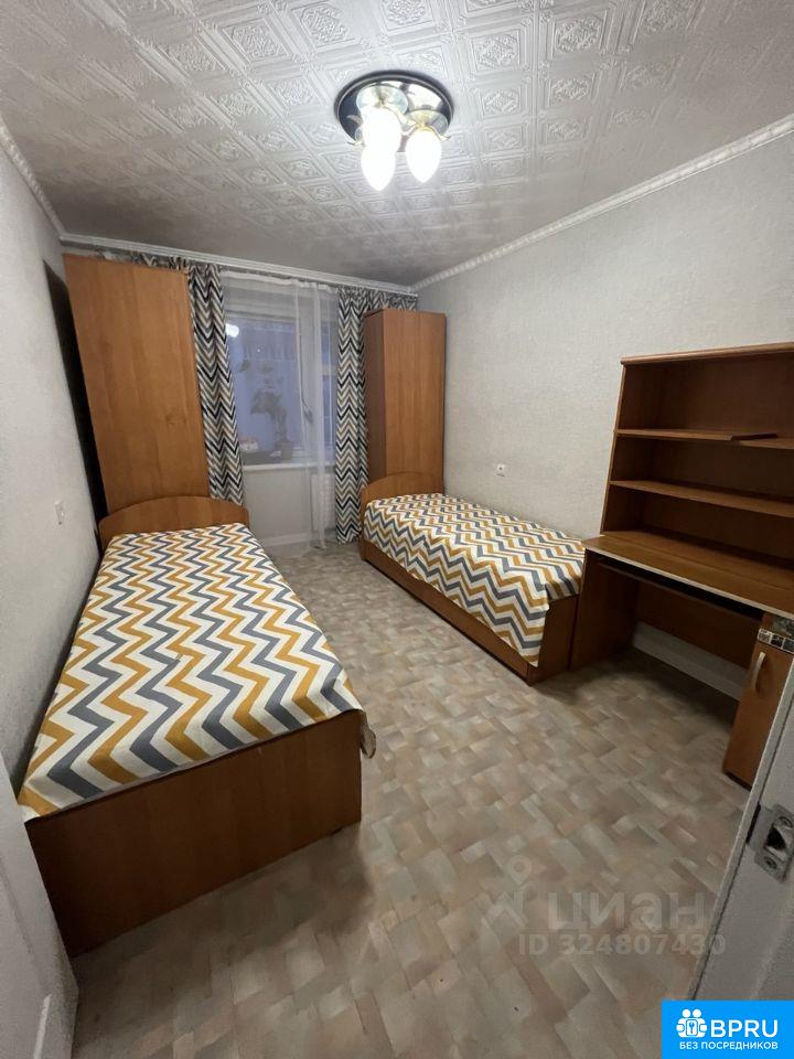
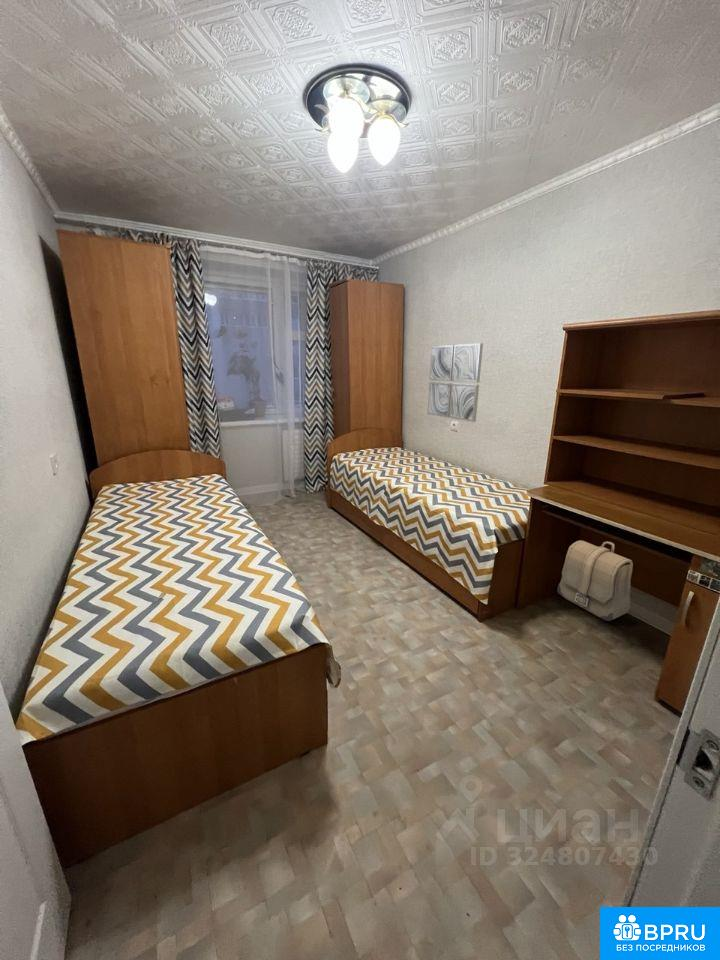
+ backpack (594, 576)
+ wall art (452, 383)
